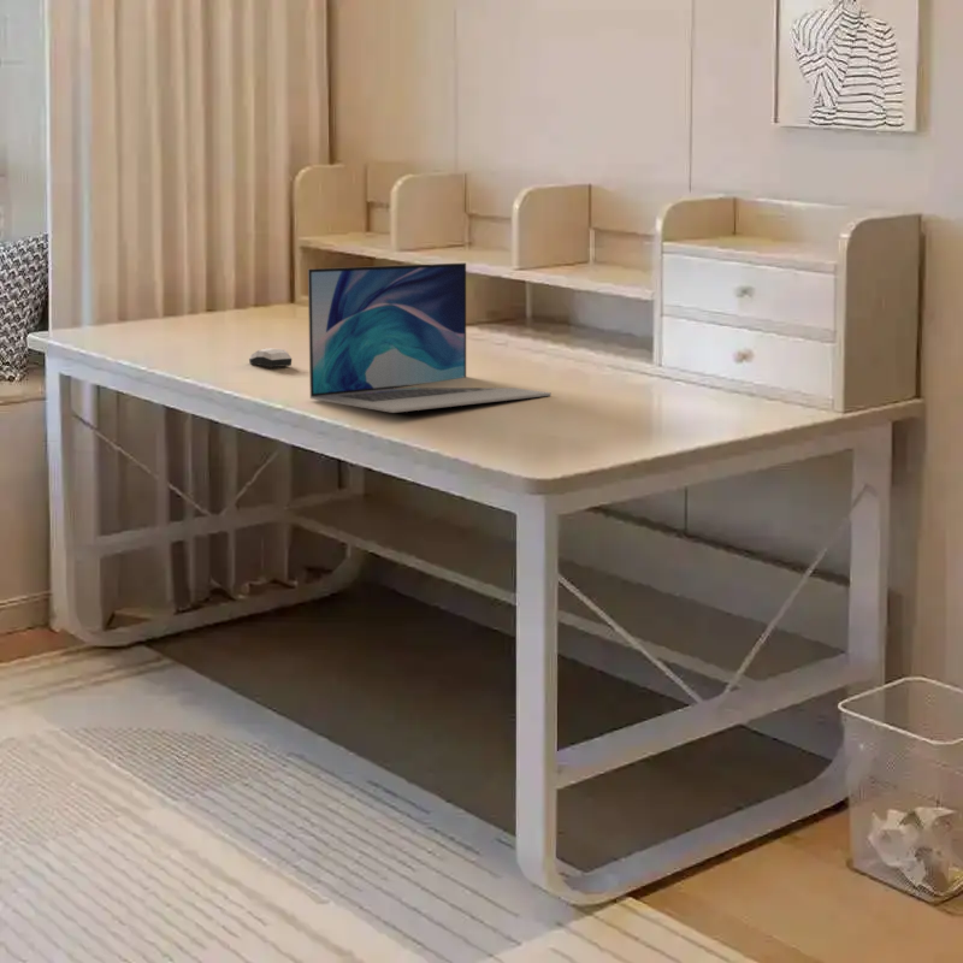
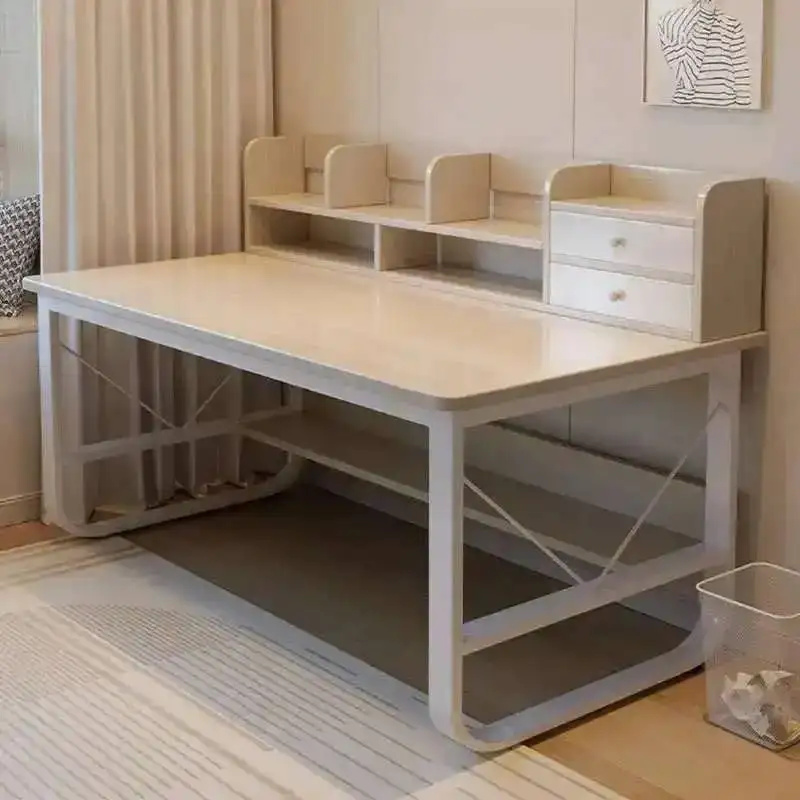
- computer mouse (270, 356)
- laptop (431, 332)
